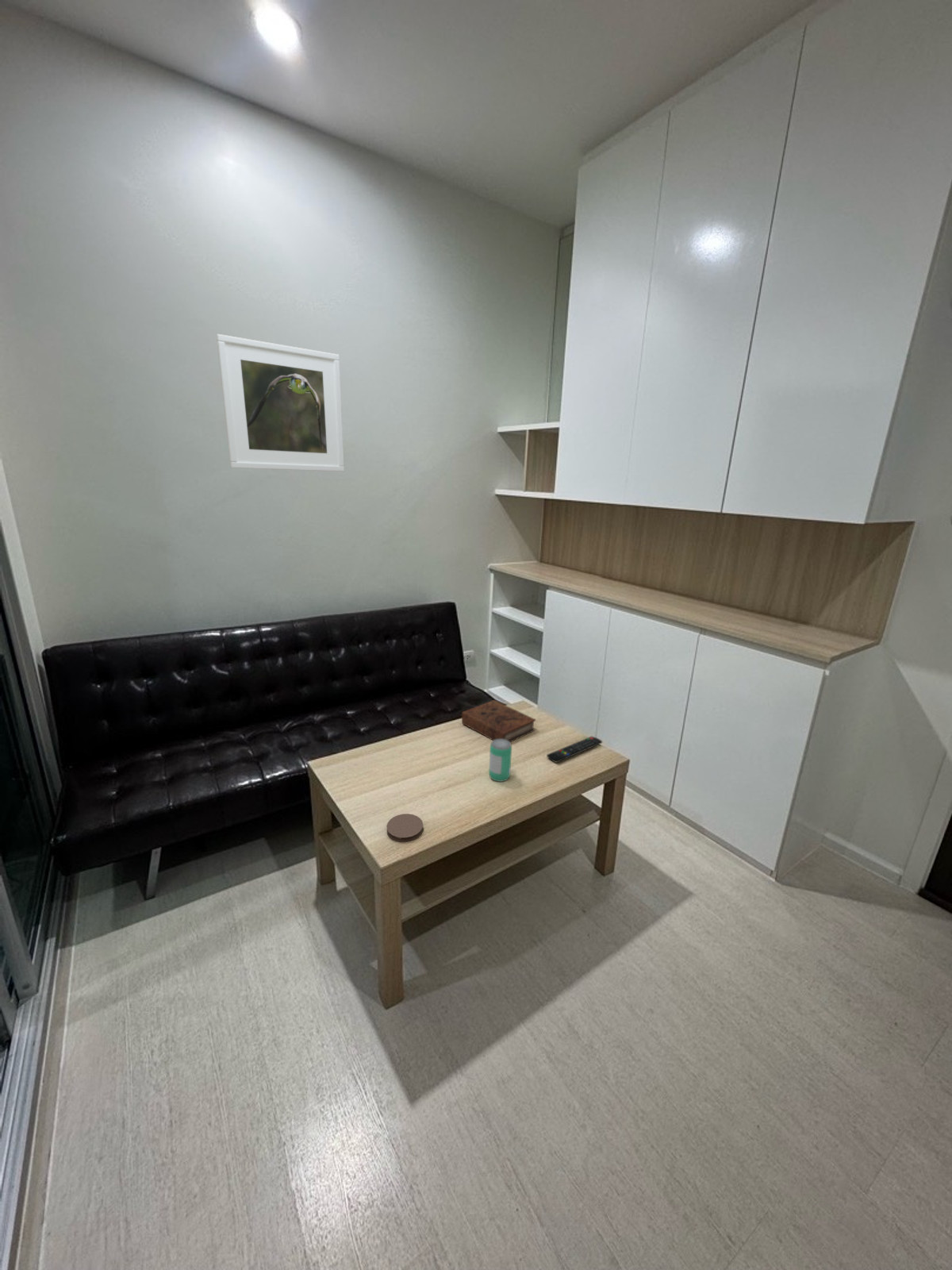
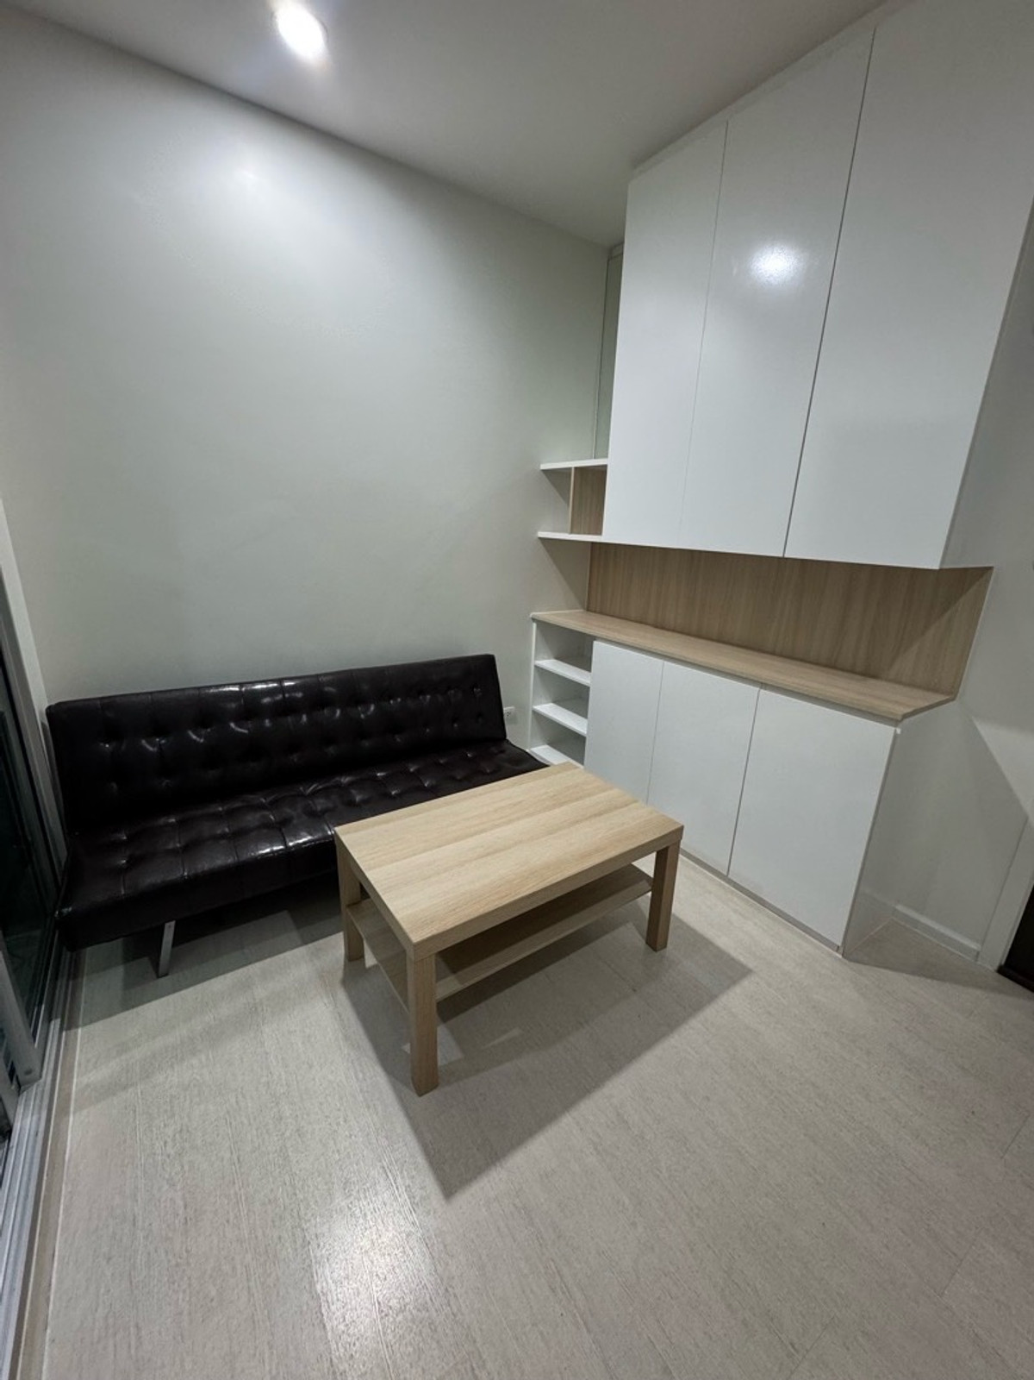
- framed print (286, 410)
- beverage can (500, 760)
- coaster (405, 827)
- remote control (575, 749)
- book (497, 722)
